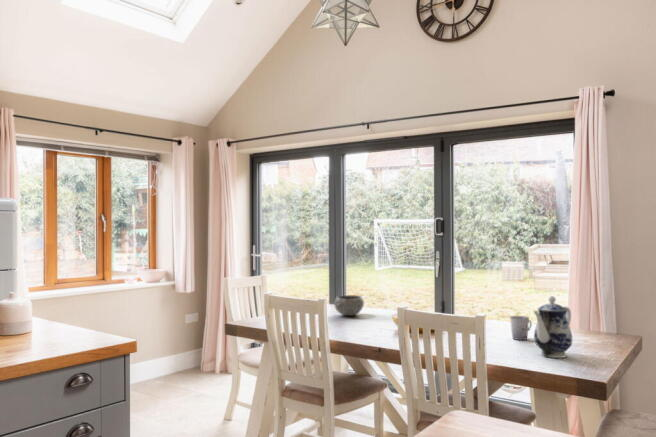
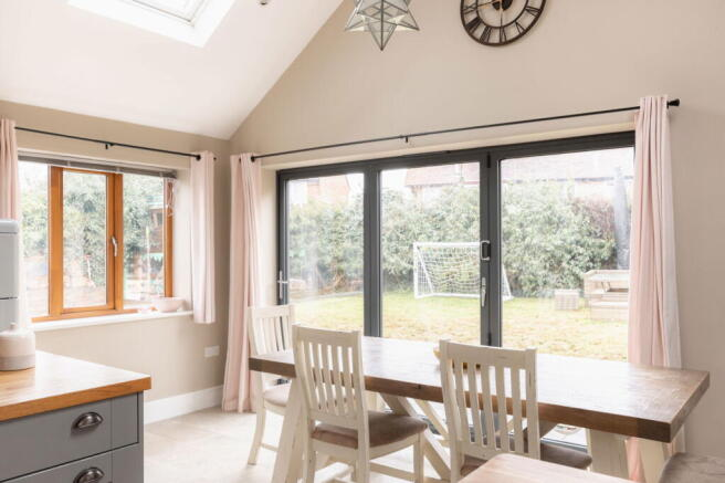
- bowl (349, 306)
- cup (522, 327)
- teapot (552, 325)
